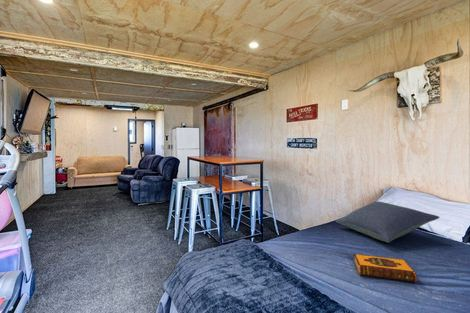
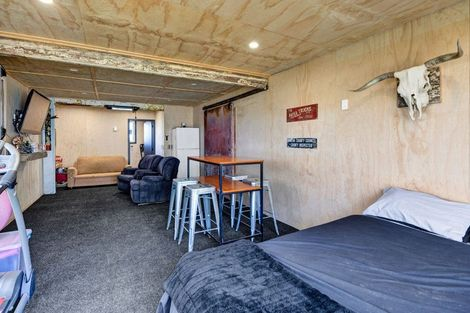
- hardback book (382, 267)
- pillow (382, 219)
